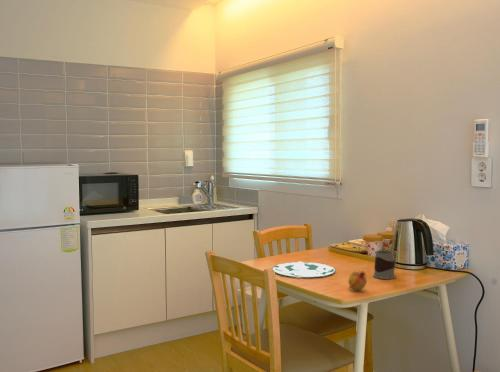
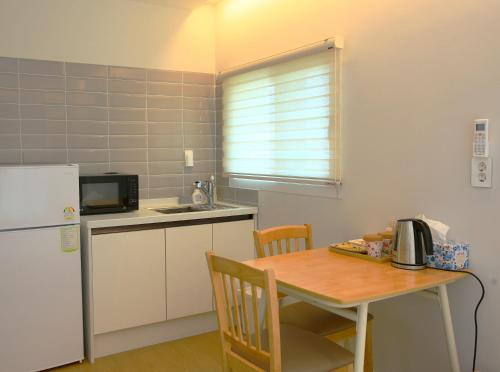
- mug (386, 263)
- plate (303, 266)
- fruit (357, 279)
